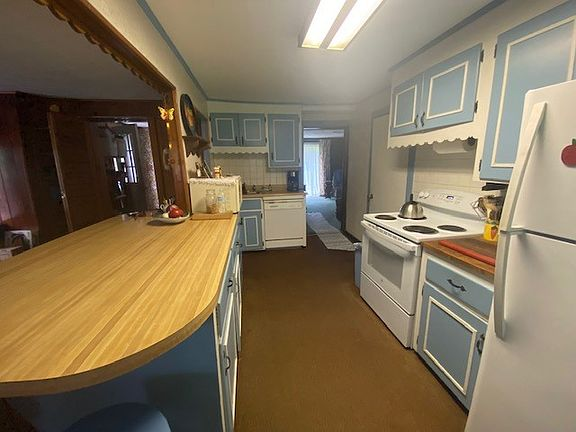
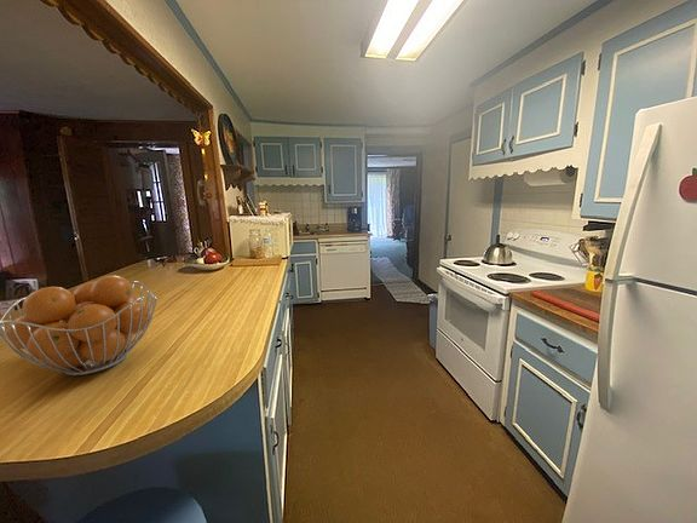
+ fruit basket (88, 322)
